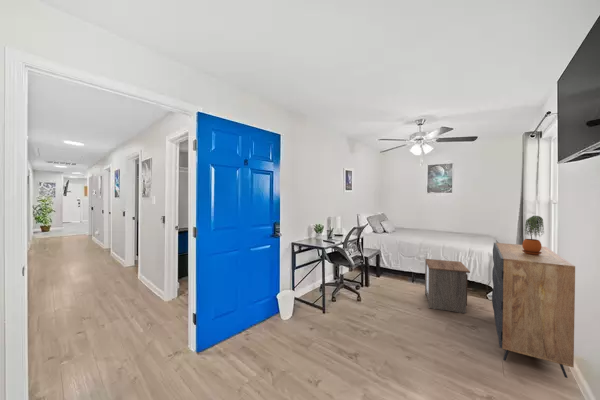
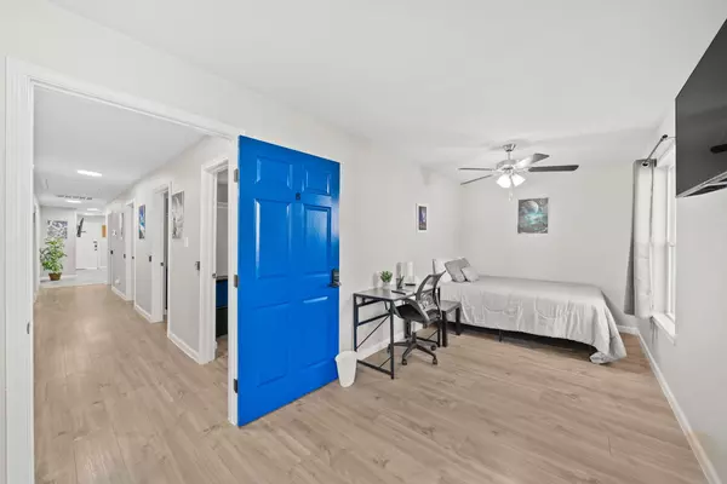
- potted plant (534, 234)
- nightstand (445, 284)
- dresser (524, 296)
